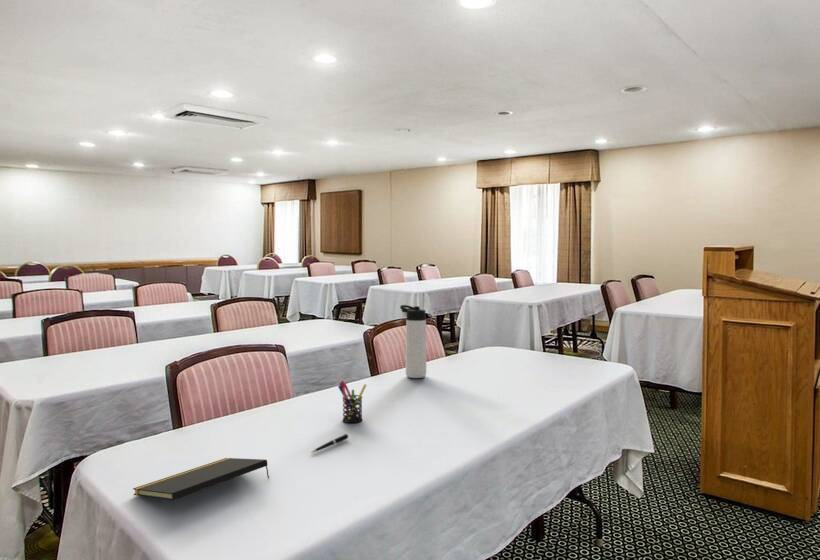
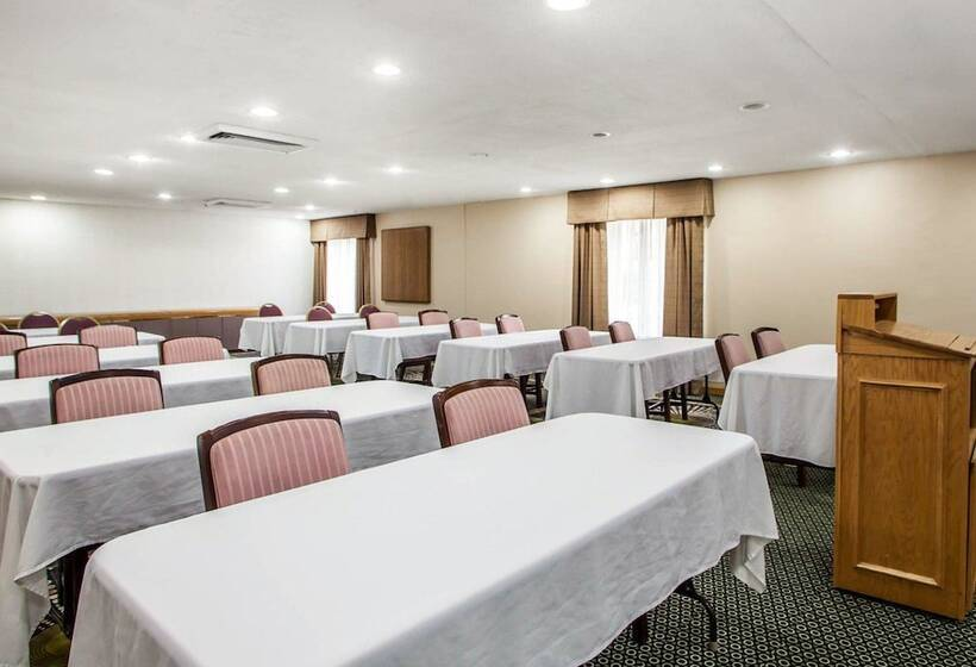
- pen holder (351, 400)
- thermos bottle (412, 340)
- pen (329, 443)
- notepad (202, 476)
